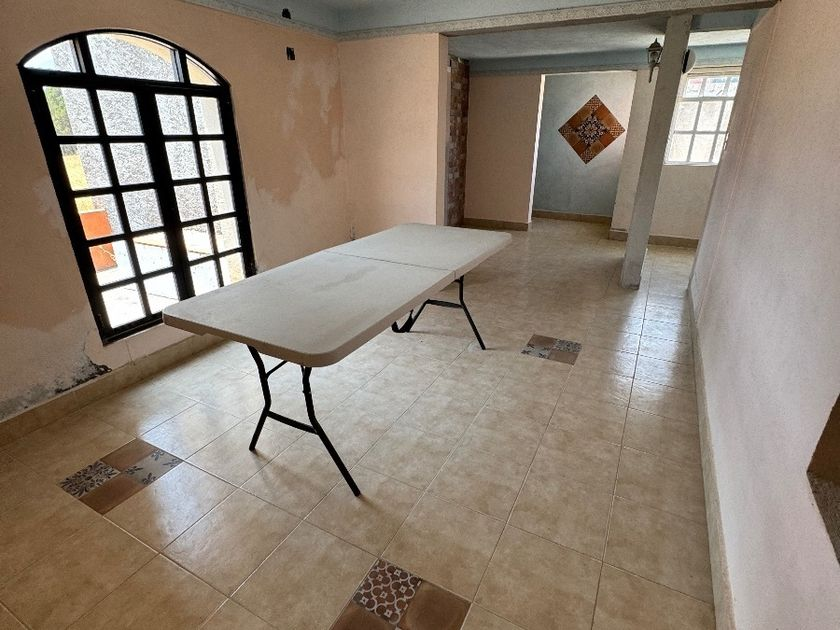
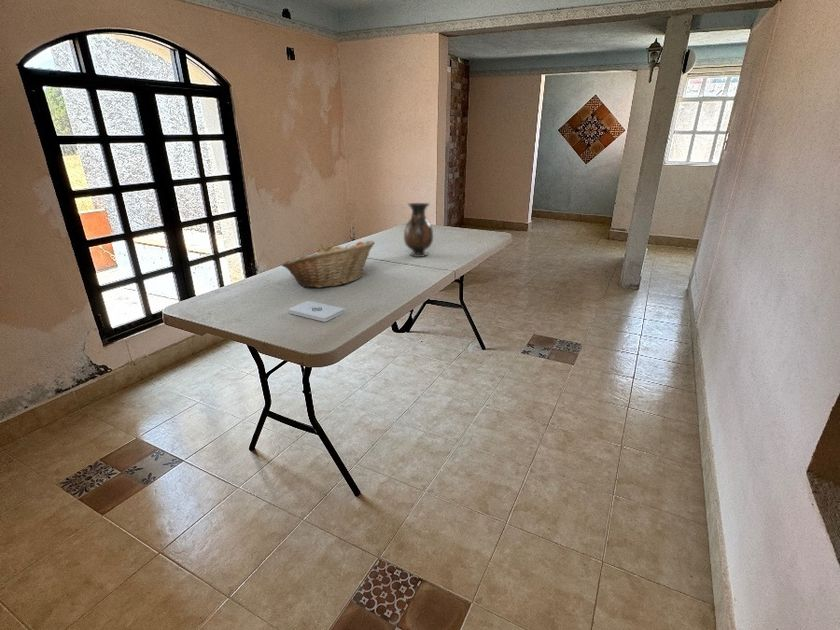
+ fruit basket (331, 260)
+ vase (418, 229)
+ notepad (316, 310)
